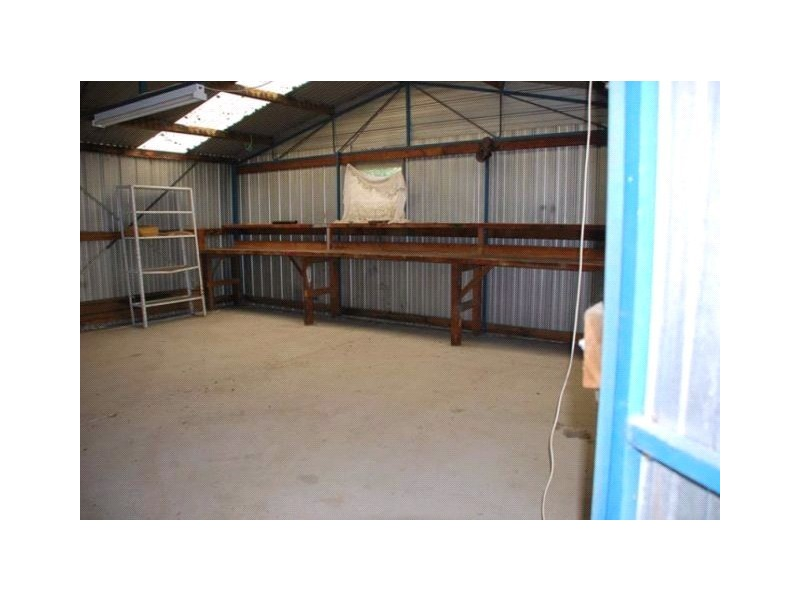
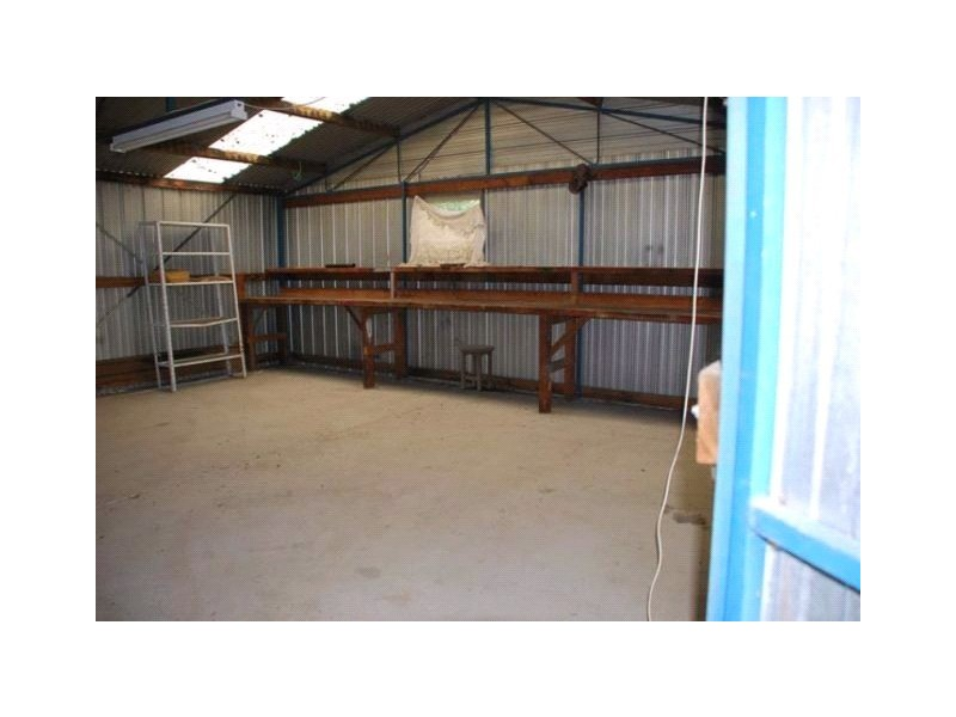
+ stool (477, 367)
